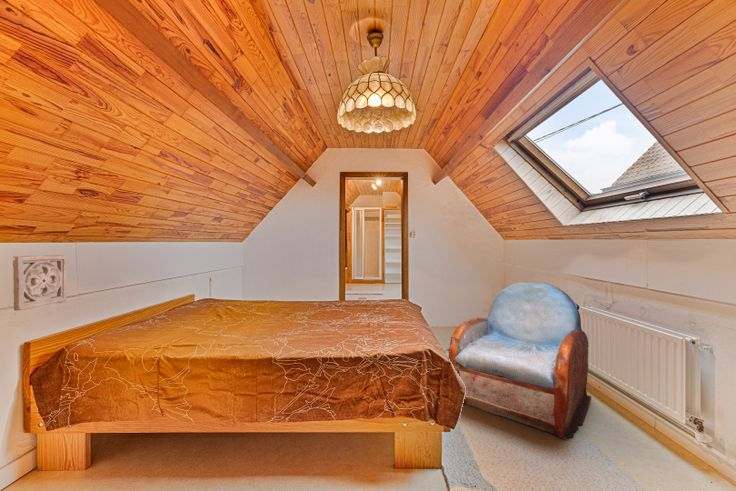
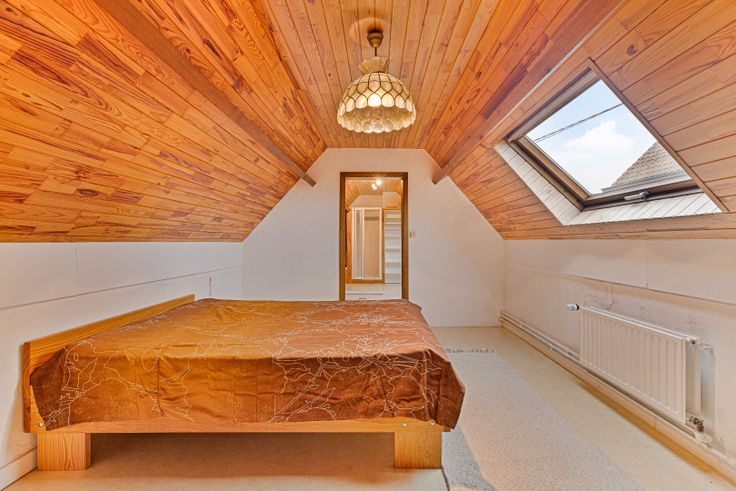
- wall ornament (41, 280)
- armchair (520, 344)
